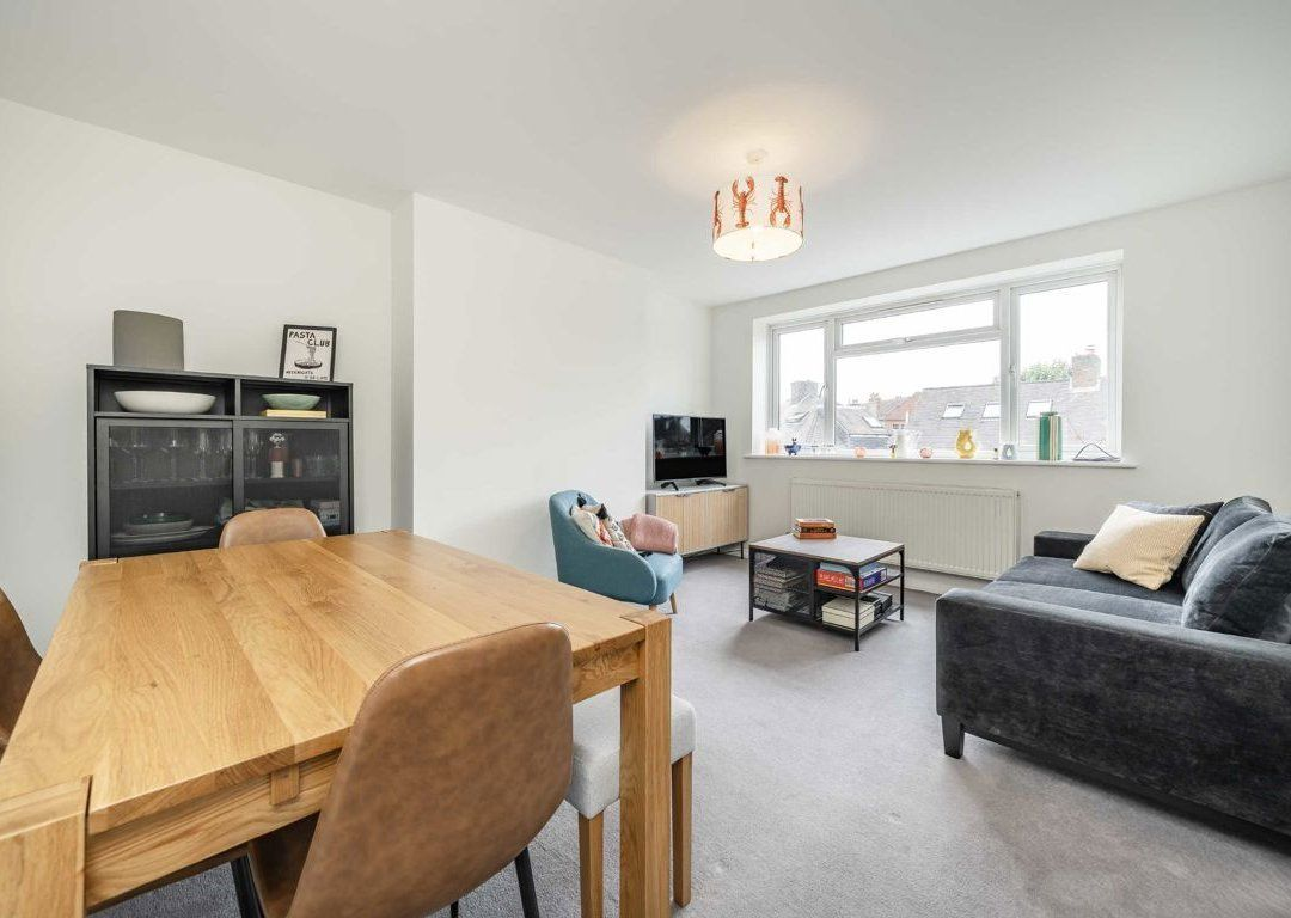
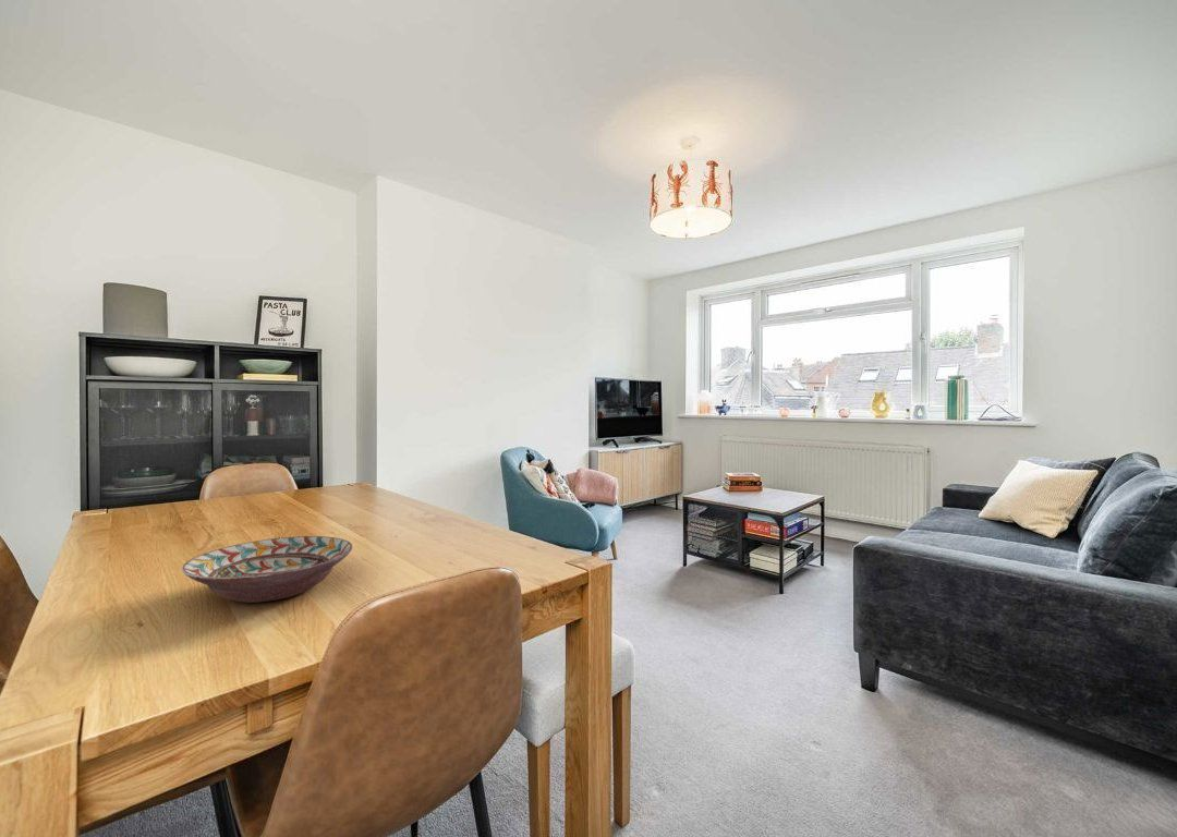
+ decorative bowl (274, 571)
